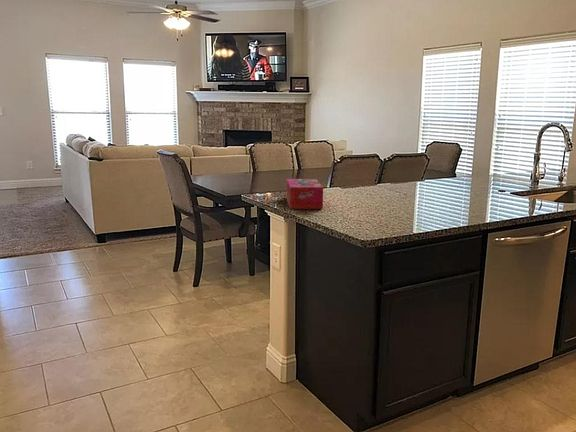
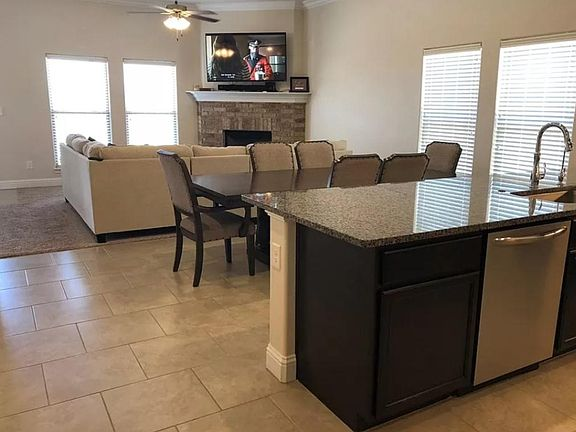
- tissue box (303, 193)
